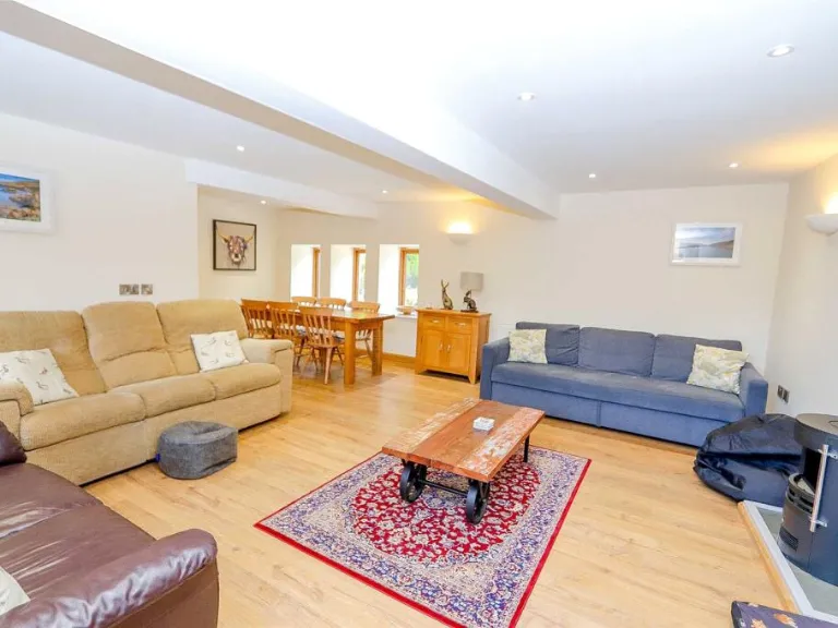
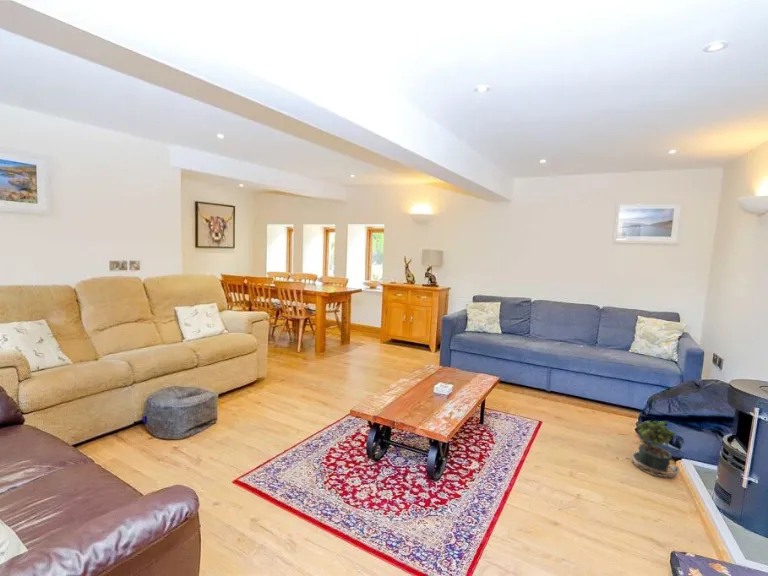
+ potted plant (652, 443)
